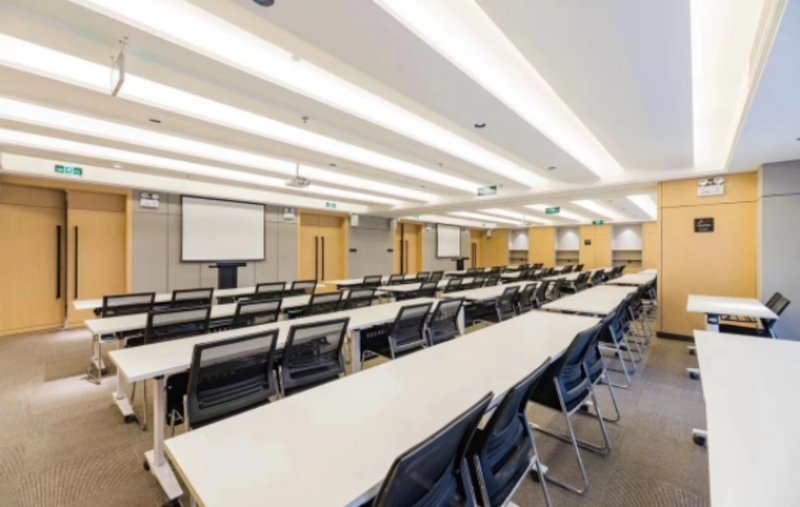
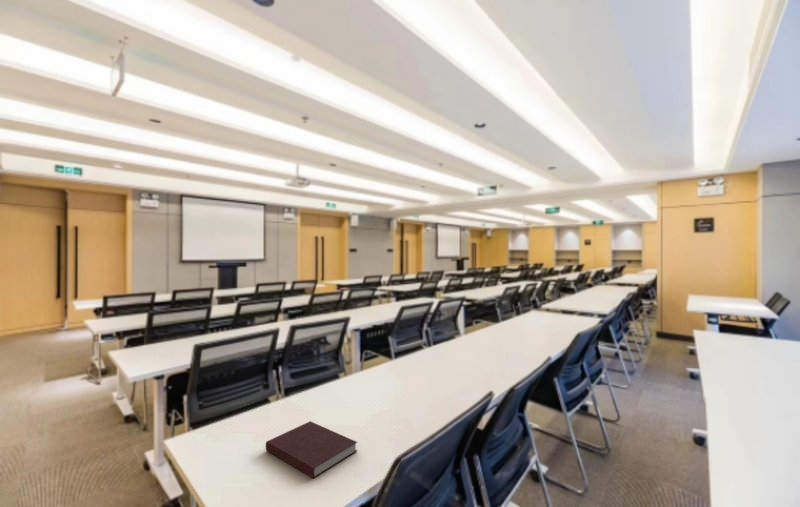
+ notebook (311, 446)
